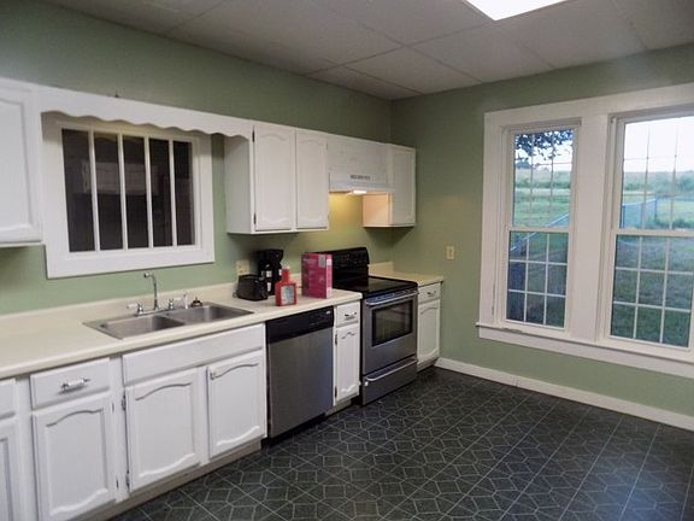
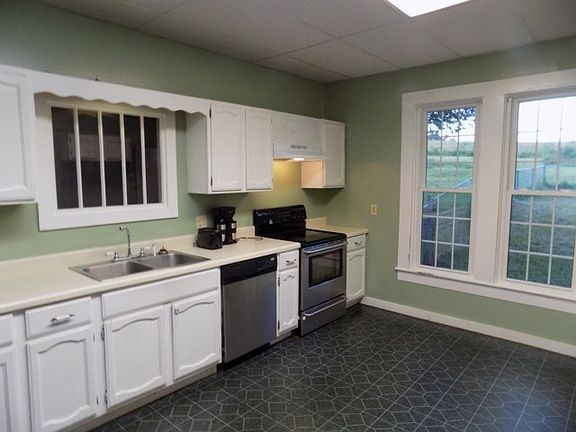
- cereal box (316, 275)
- soap bottle (286, 285)
